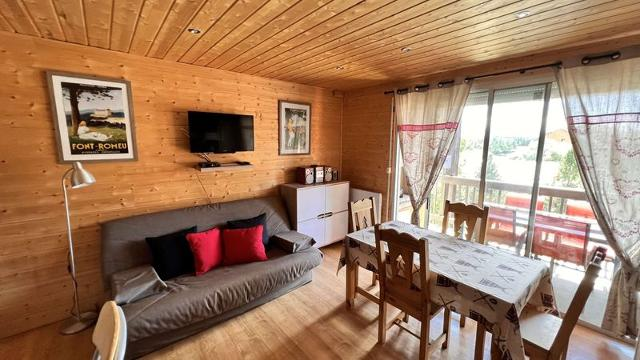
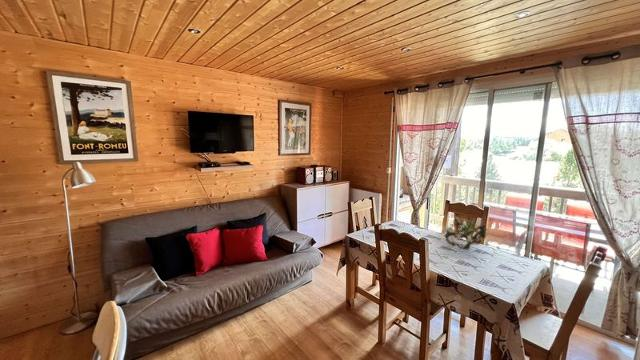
+ cut plant (463, 233)
